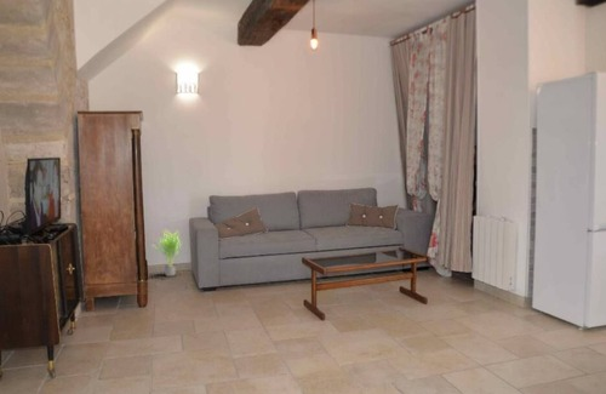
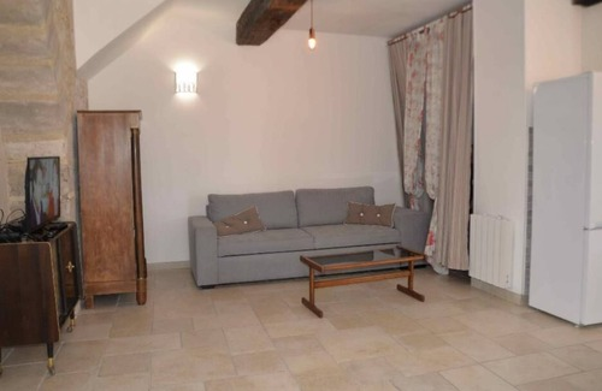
- potted plant (166, 251)
